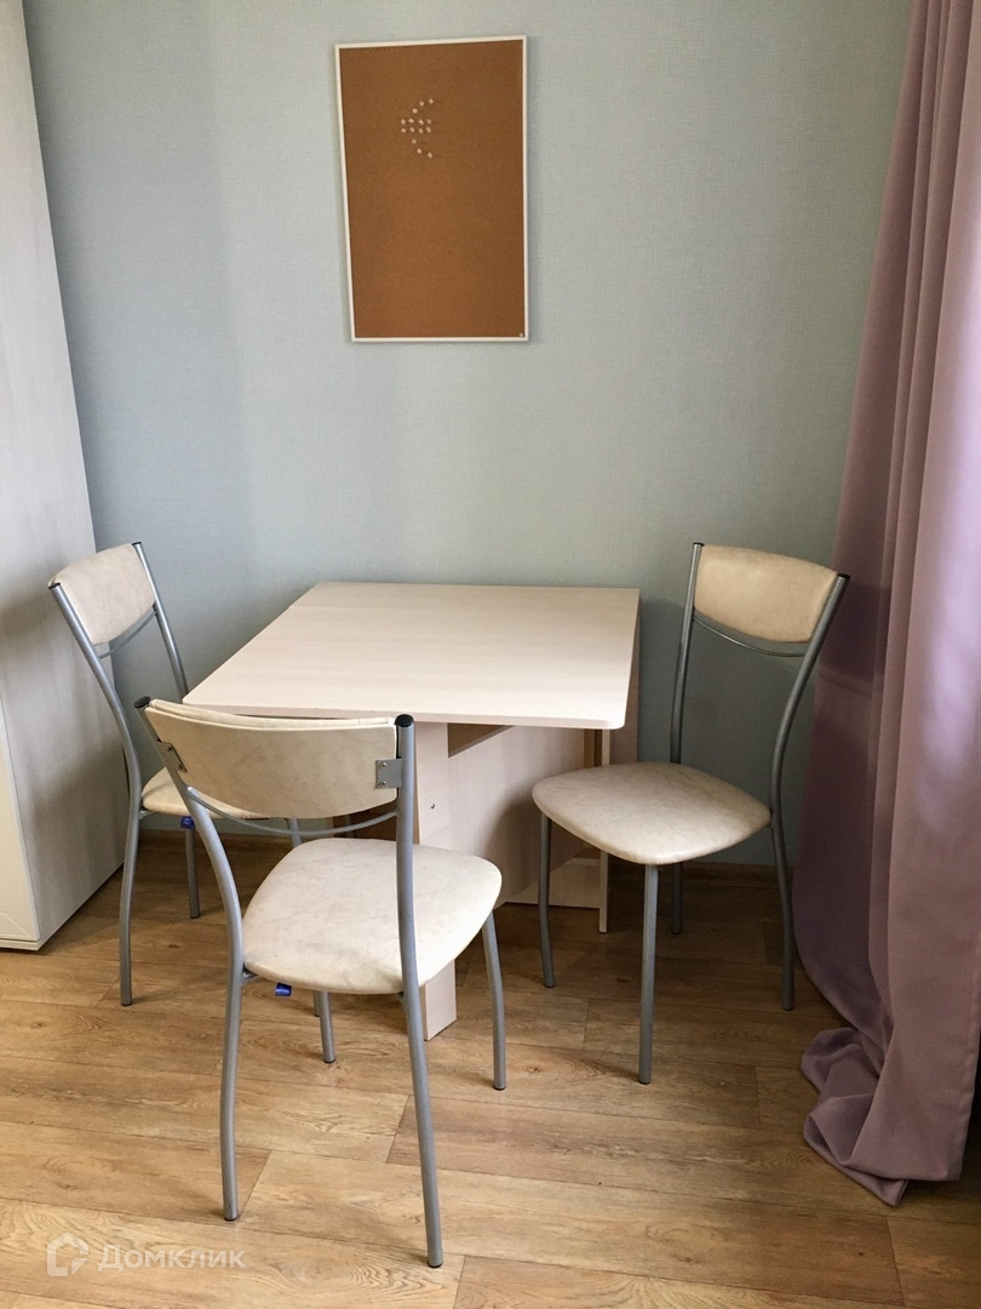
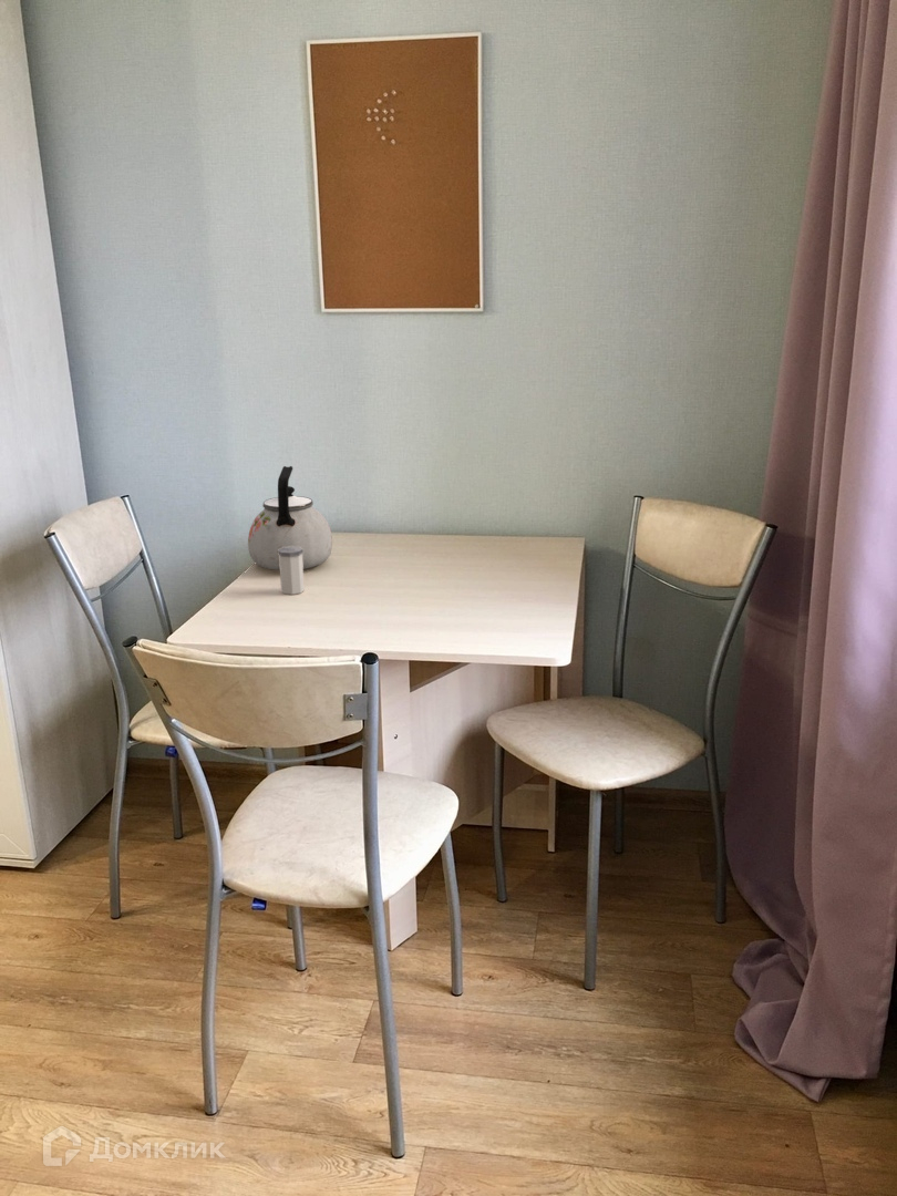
+ kettle (288, 516)
+ salt shaker (291, 570)
